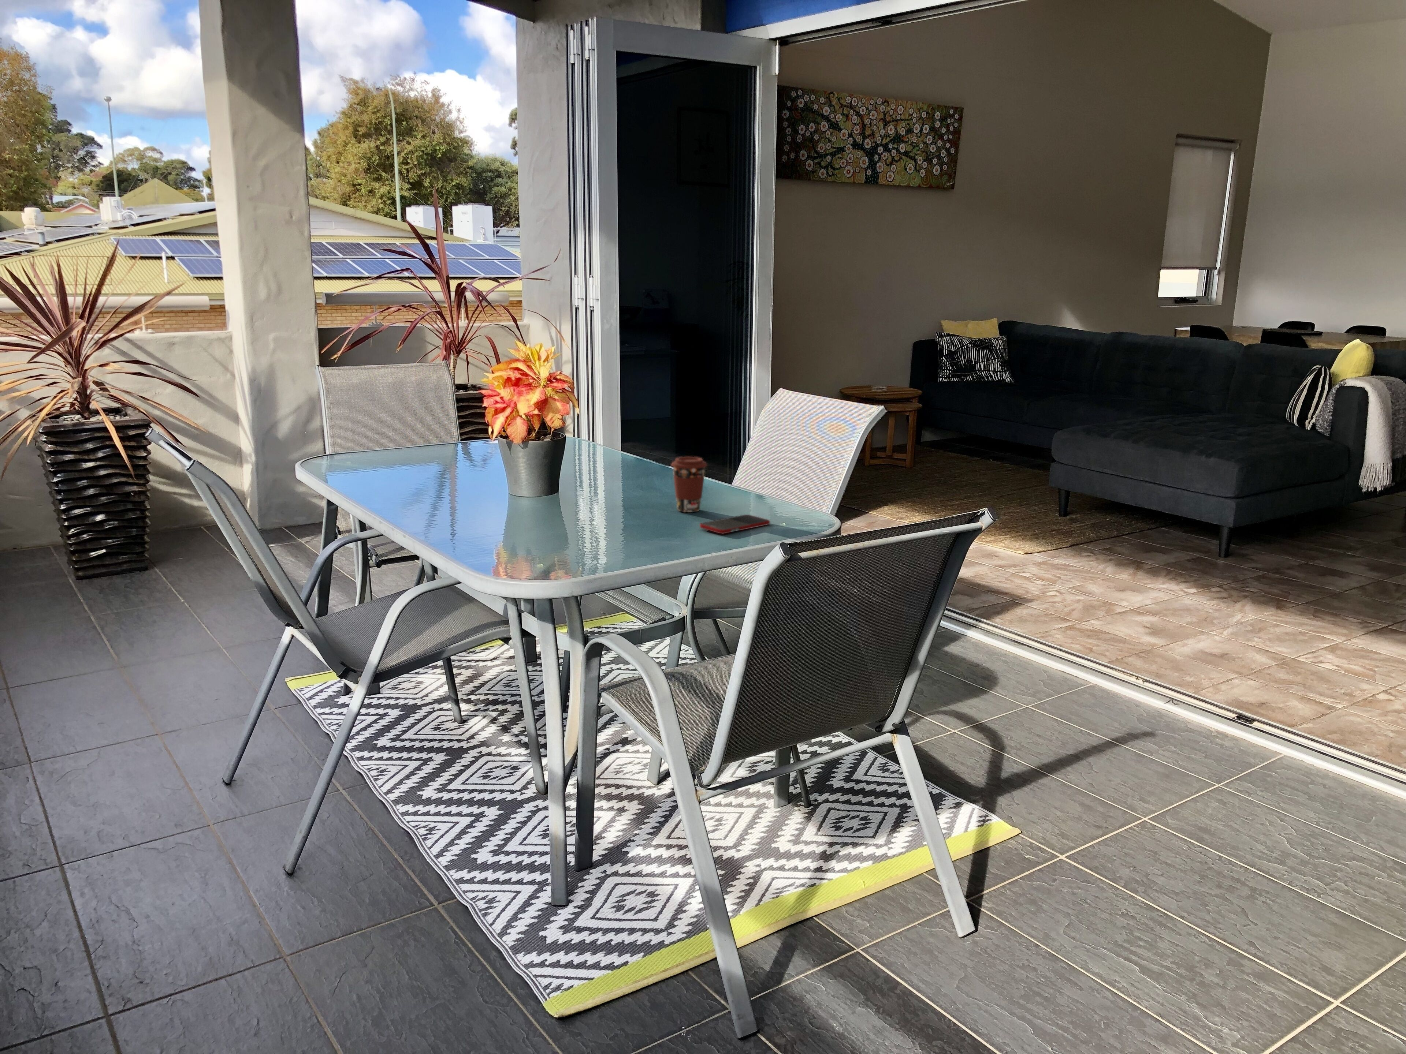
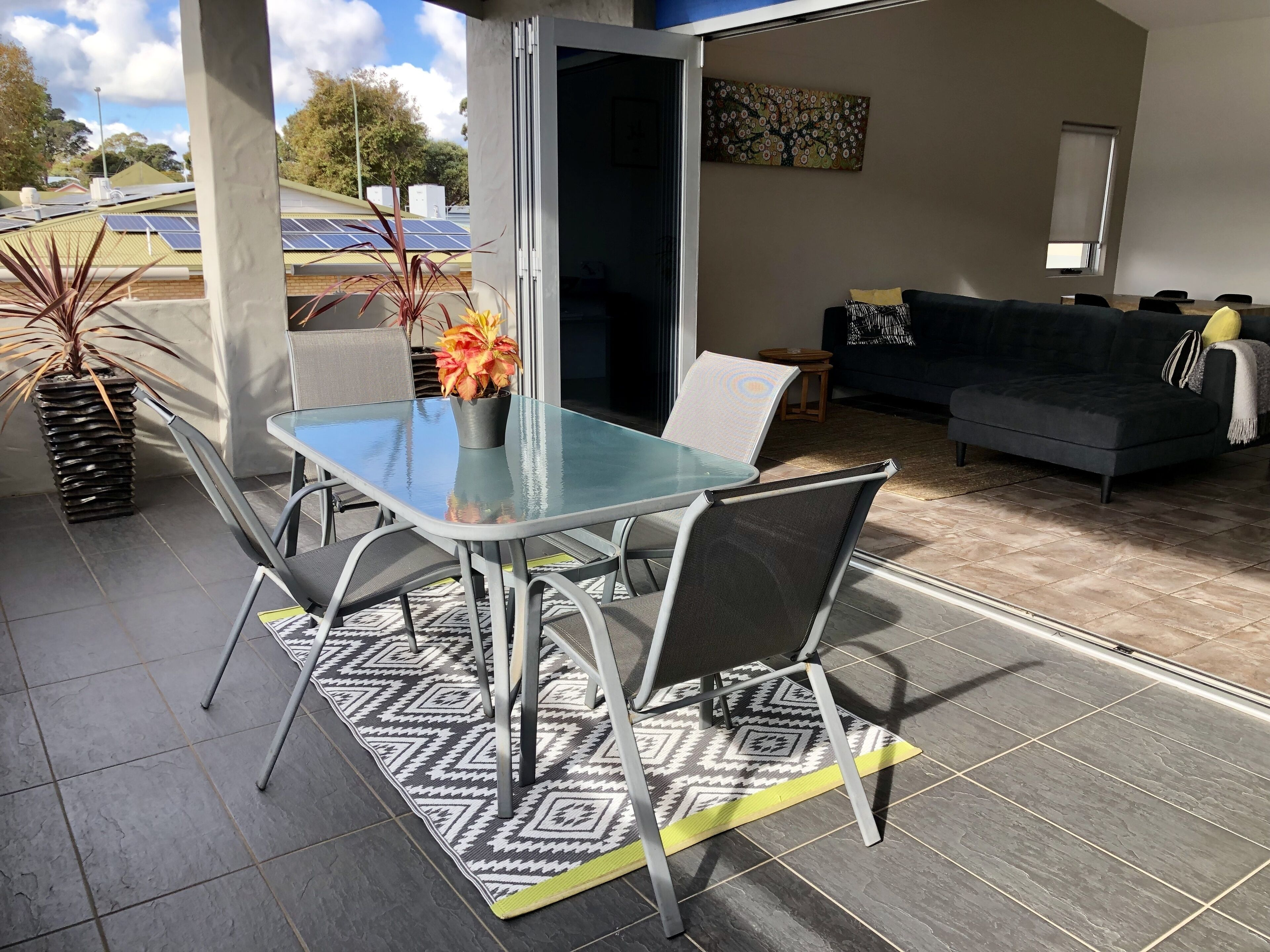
- coffee cup (689, 485)
- cell phone (735, 524)
